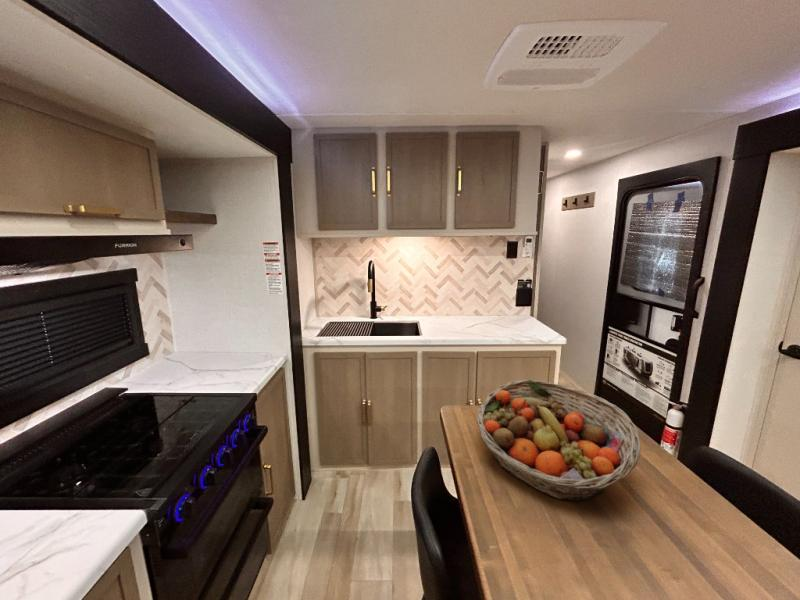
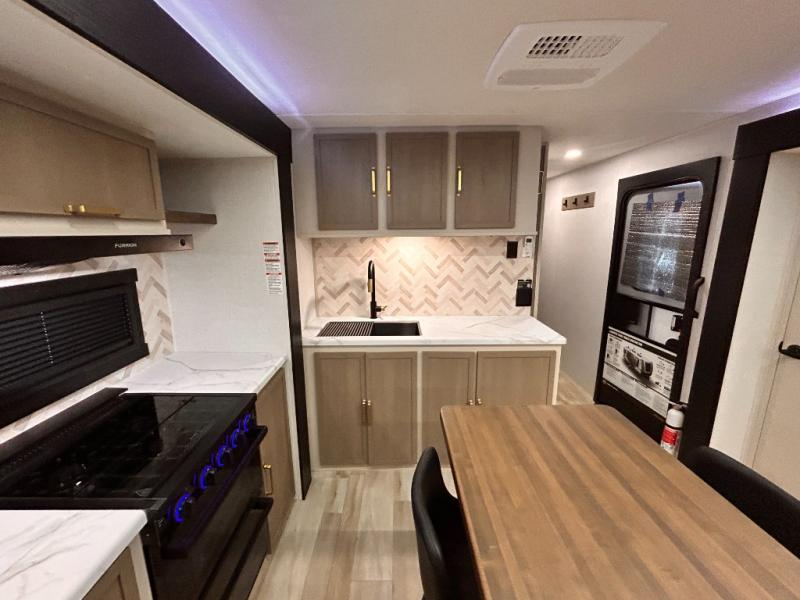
- fruit basket (549, 433)
